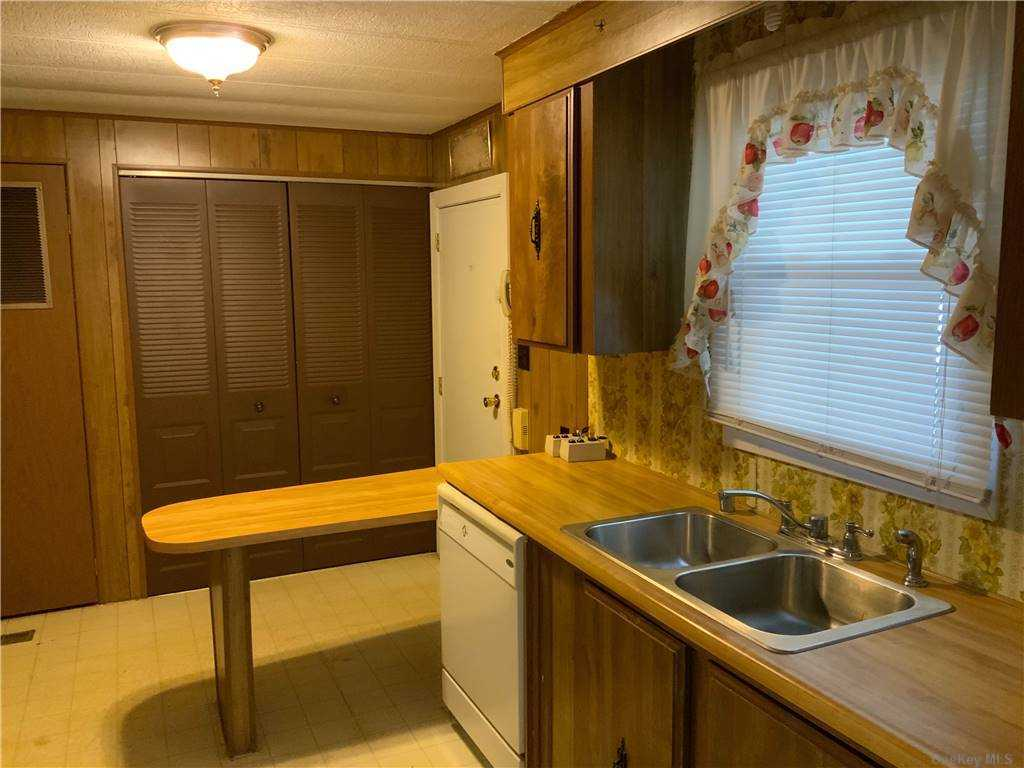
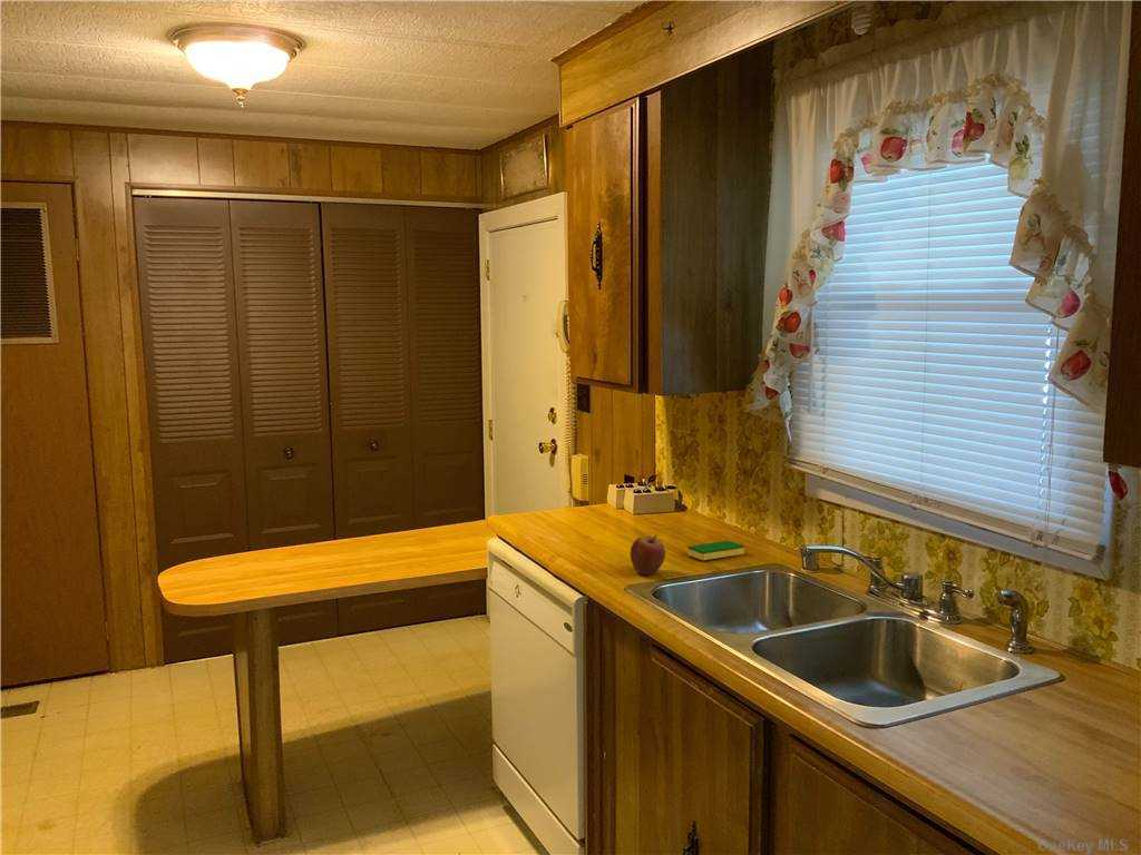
+ dish sponge (715, 550)
+ apple (647, 552)
